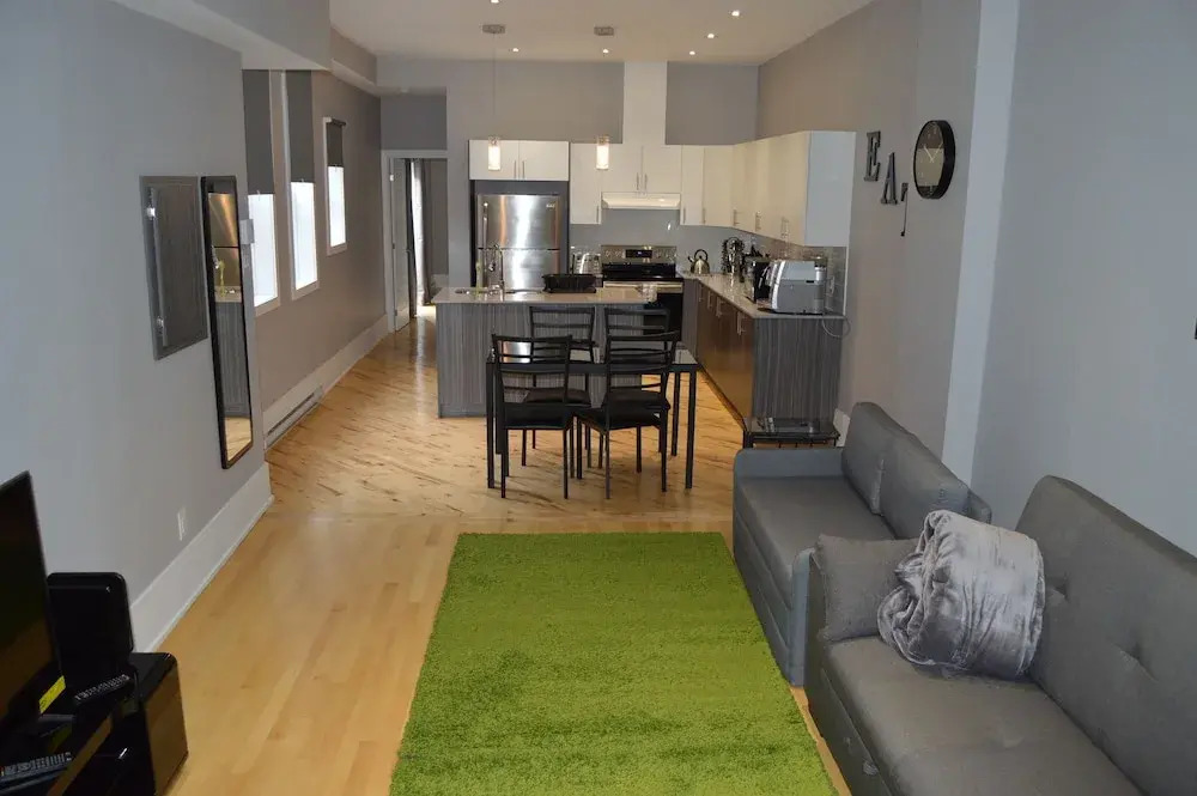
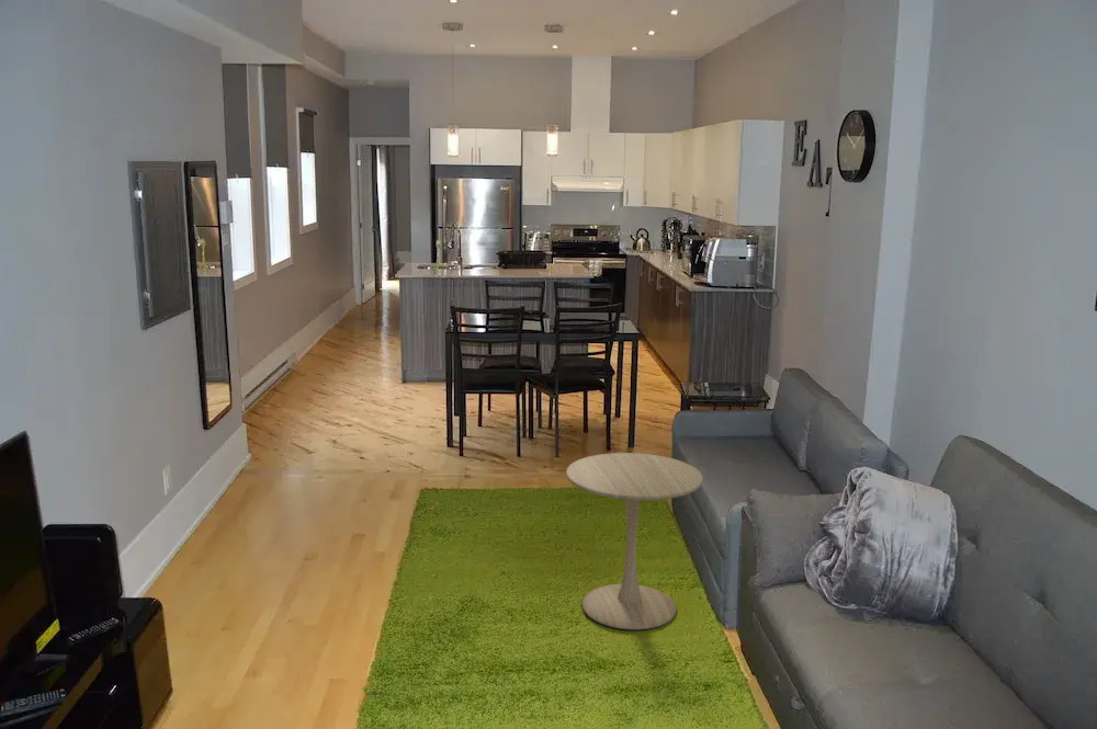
+ side table (631, 540)
